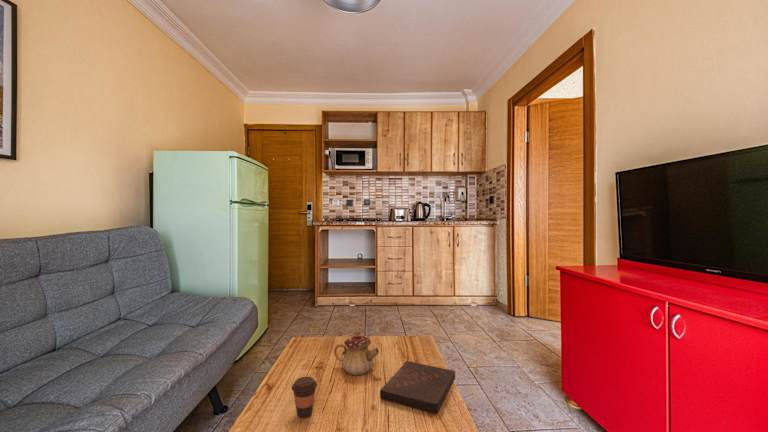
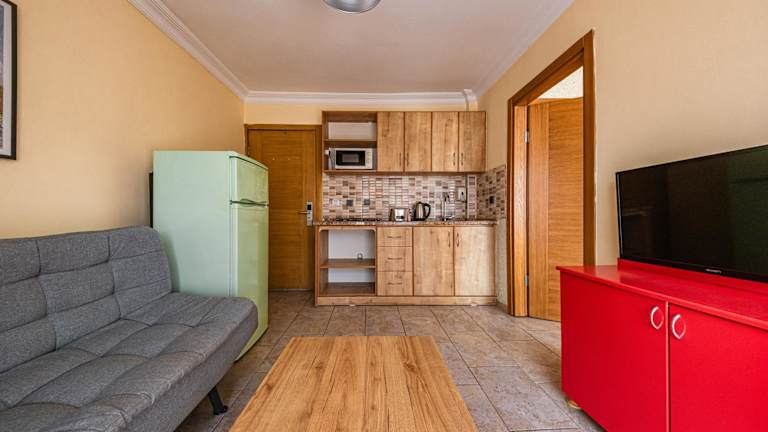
- coffee cup (304, 397)
- teapot (355, 350)
- book (419, 383)
